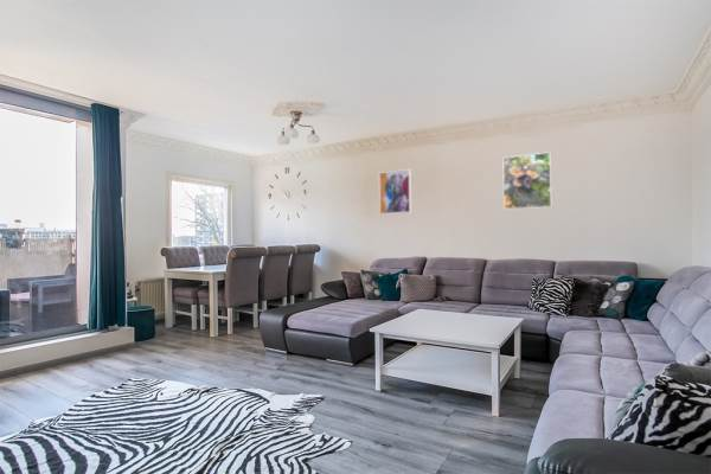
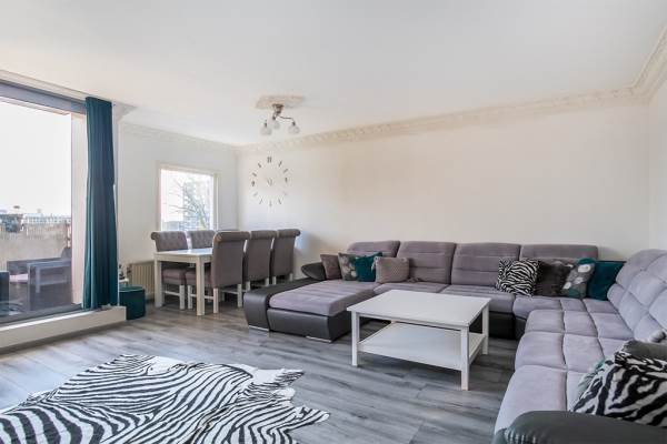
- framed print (526, 181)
- wall art (395, 192)
